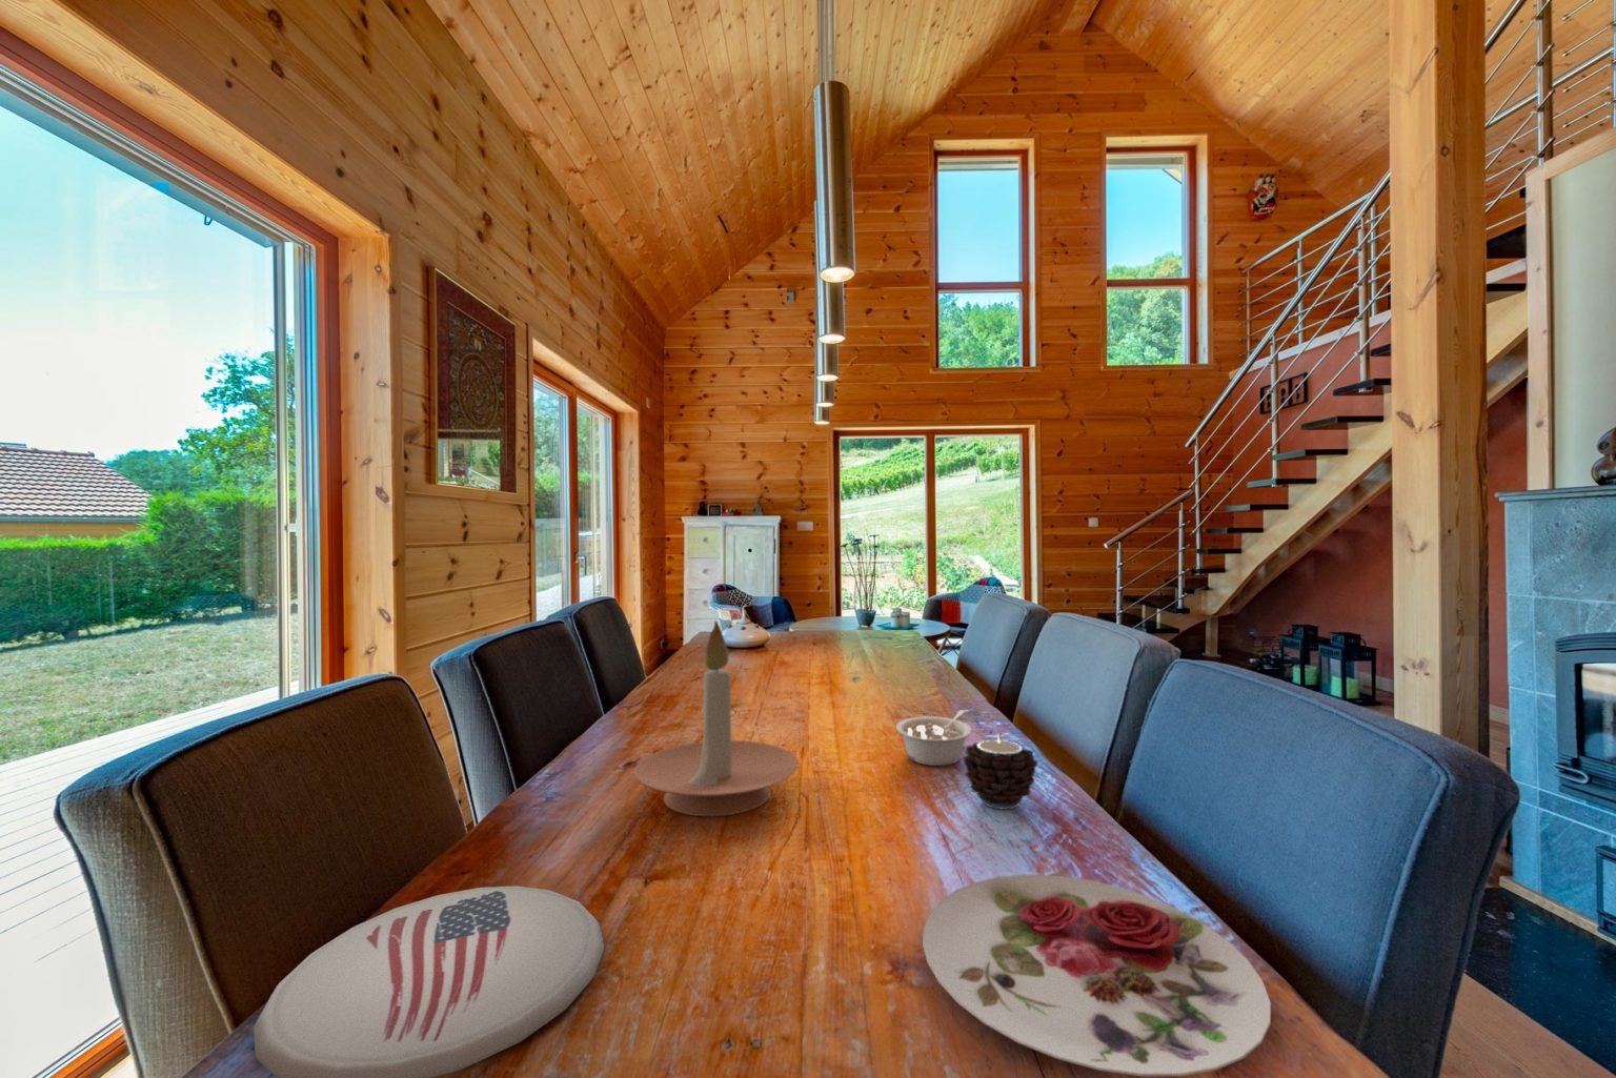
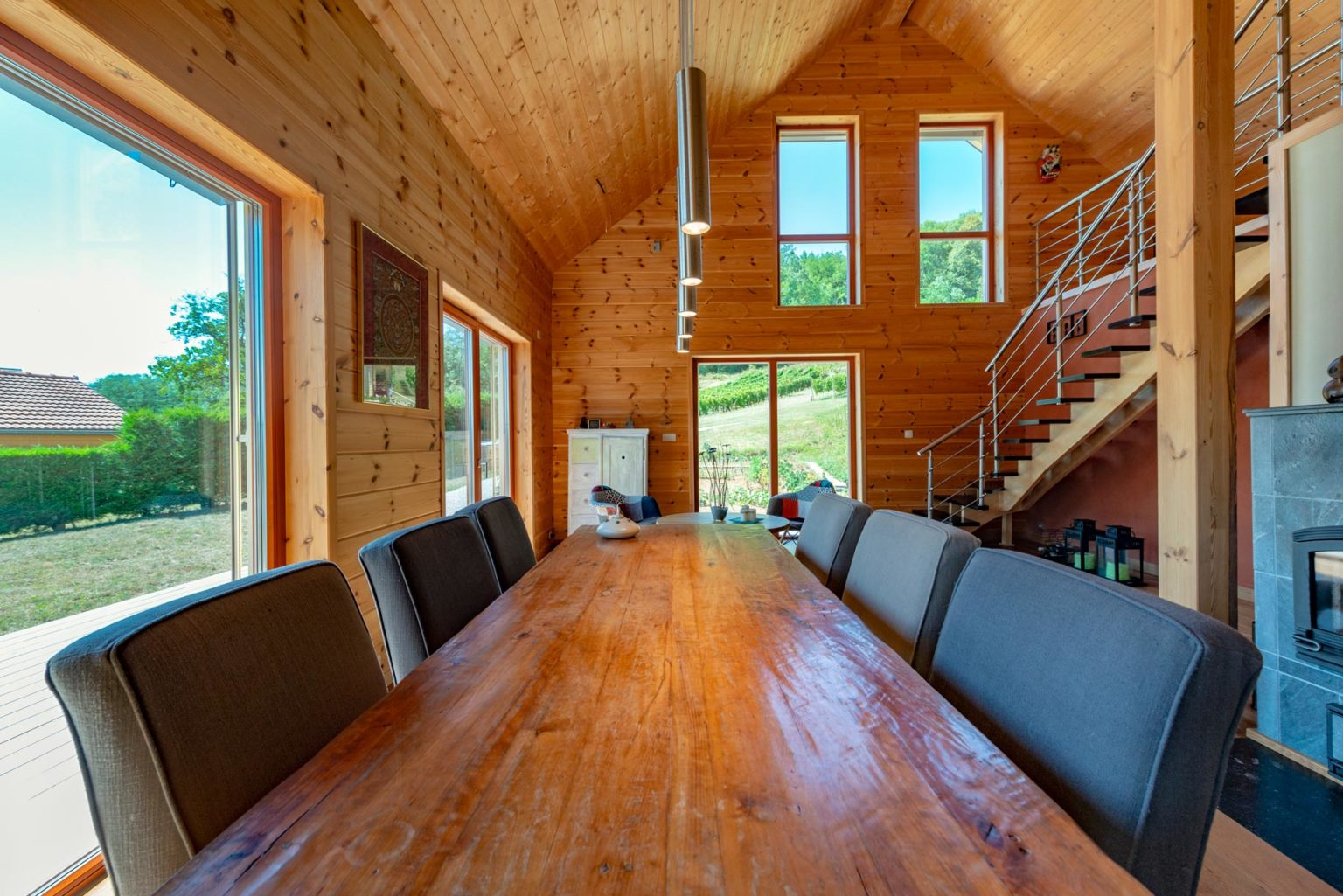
- legume (934, 738)
- plate (1082, 949)
- candle holder (716, 706)
- candle (1000, 768)
- plate (446, 962)
